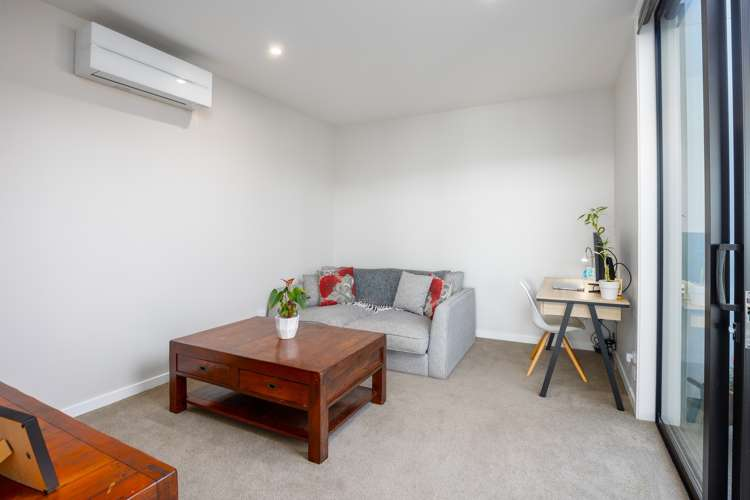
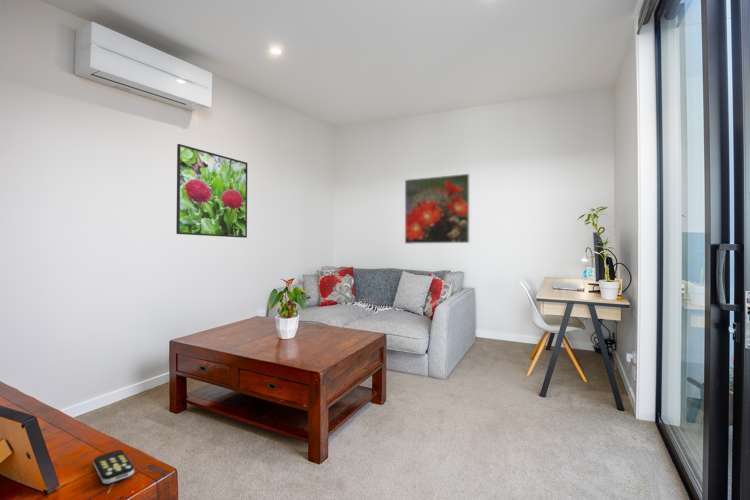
+ remote control (113, 465)
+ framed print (215, 195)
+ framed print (436, 210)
